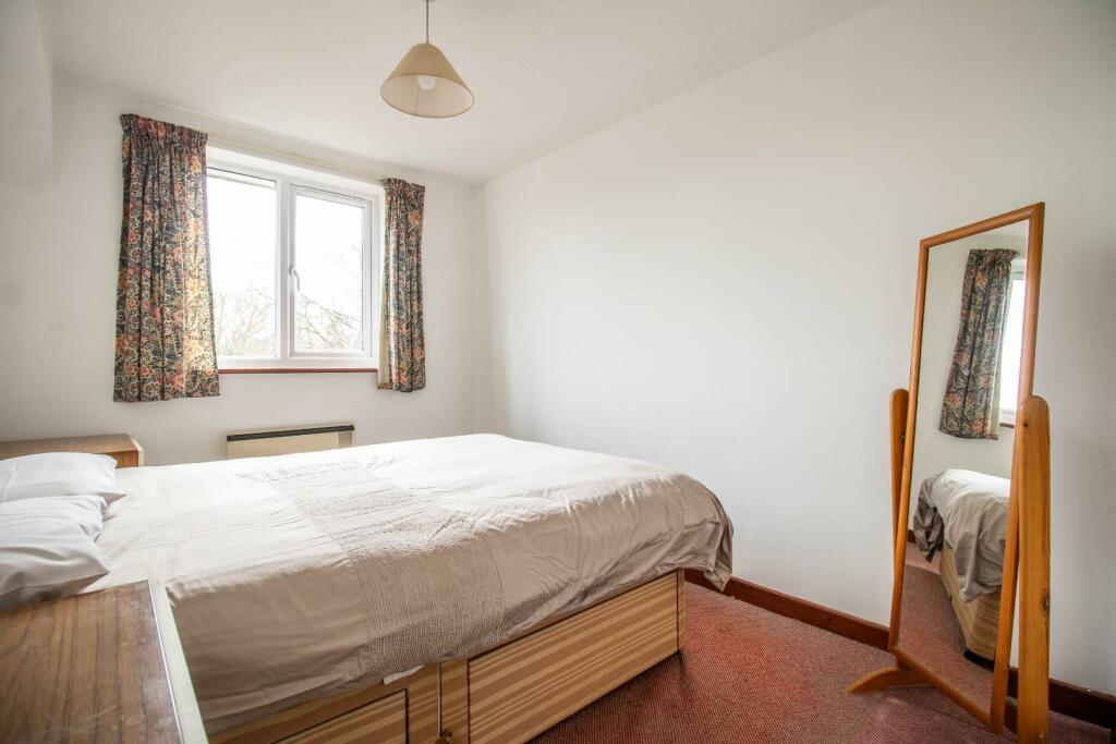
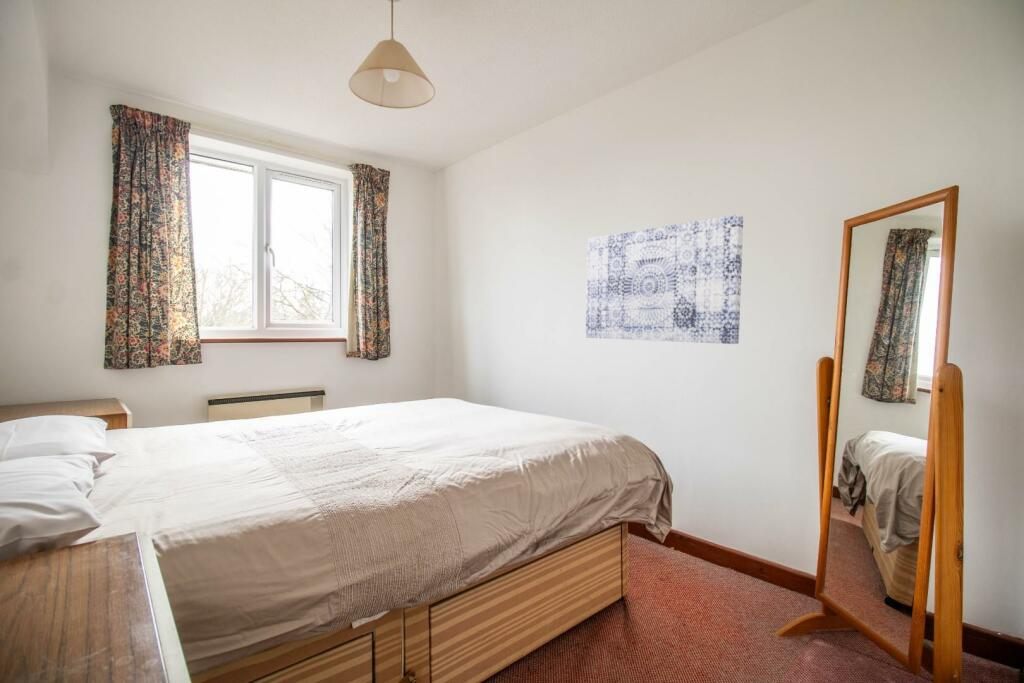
+ wall art (654, 284)
